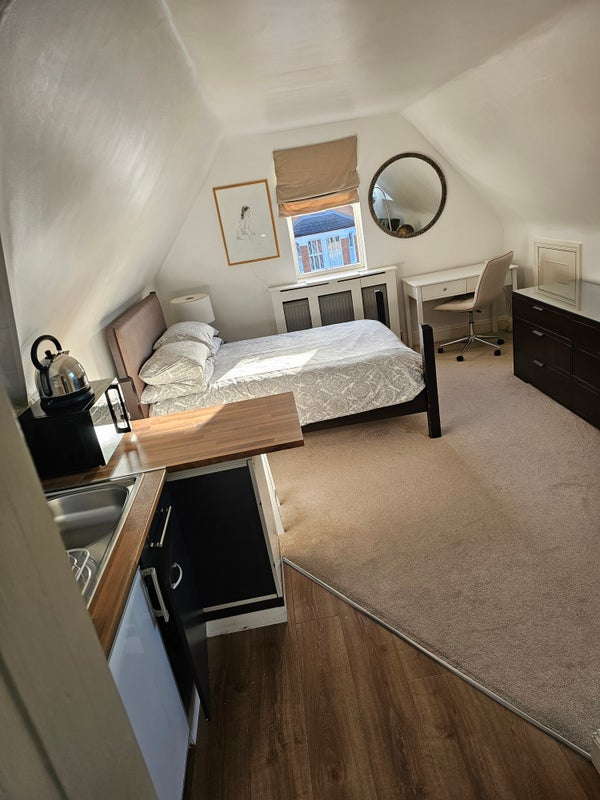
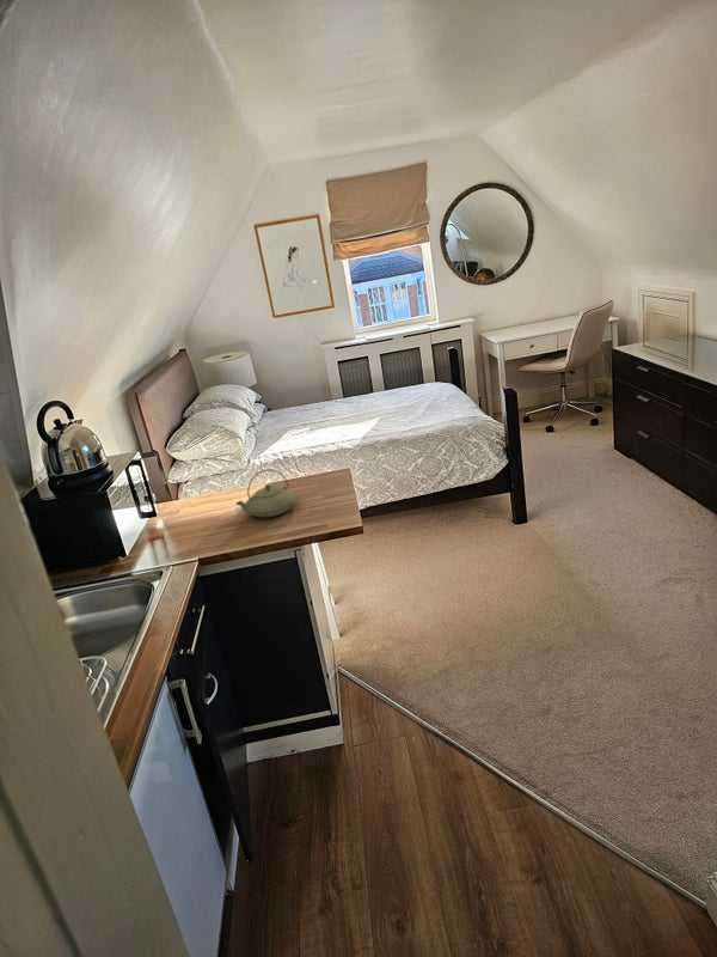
+ teapot (264, 492)
